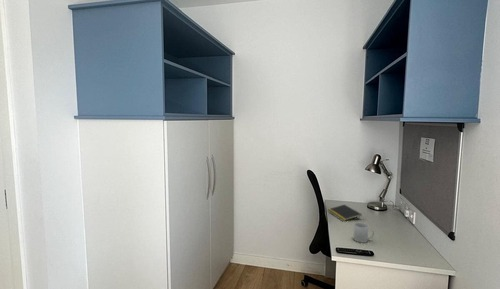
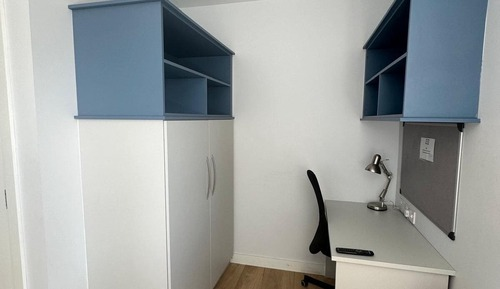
- mug (363, 232)
- notepad (343, 212)
